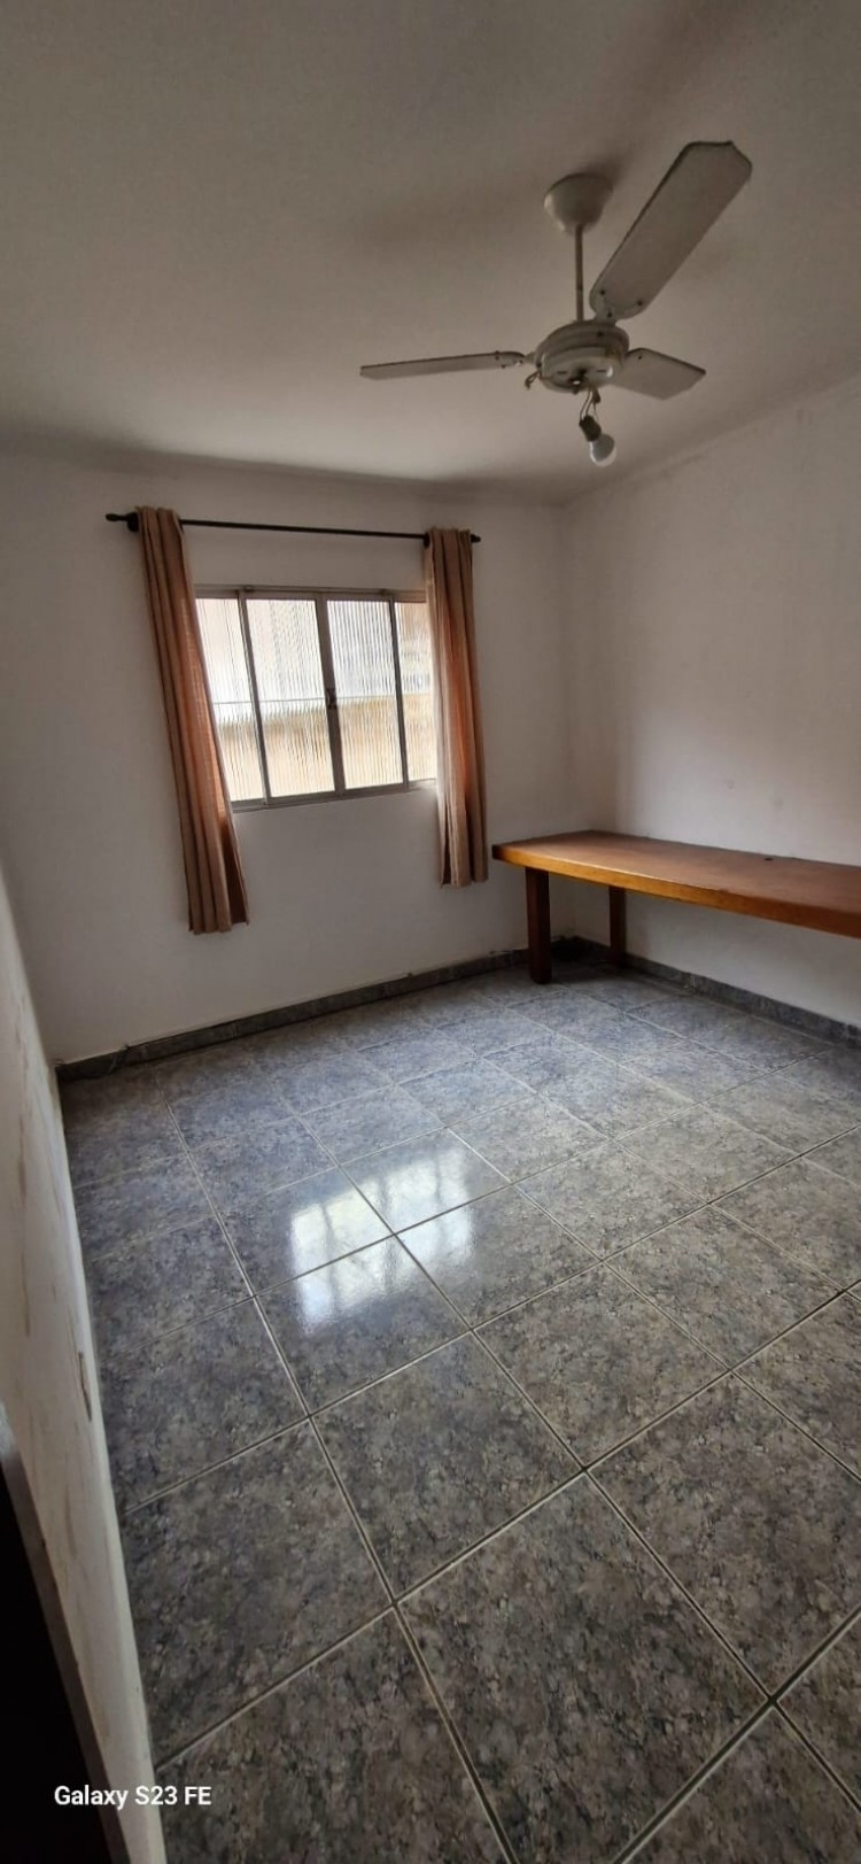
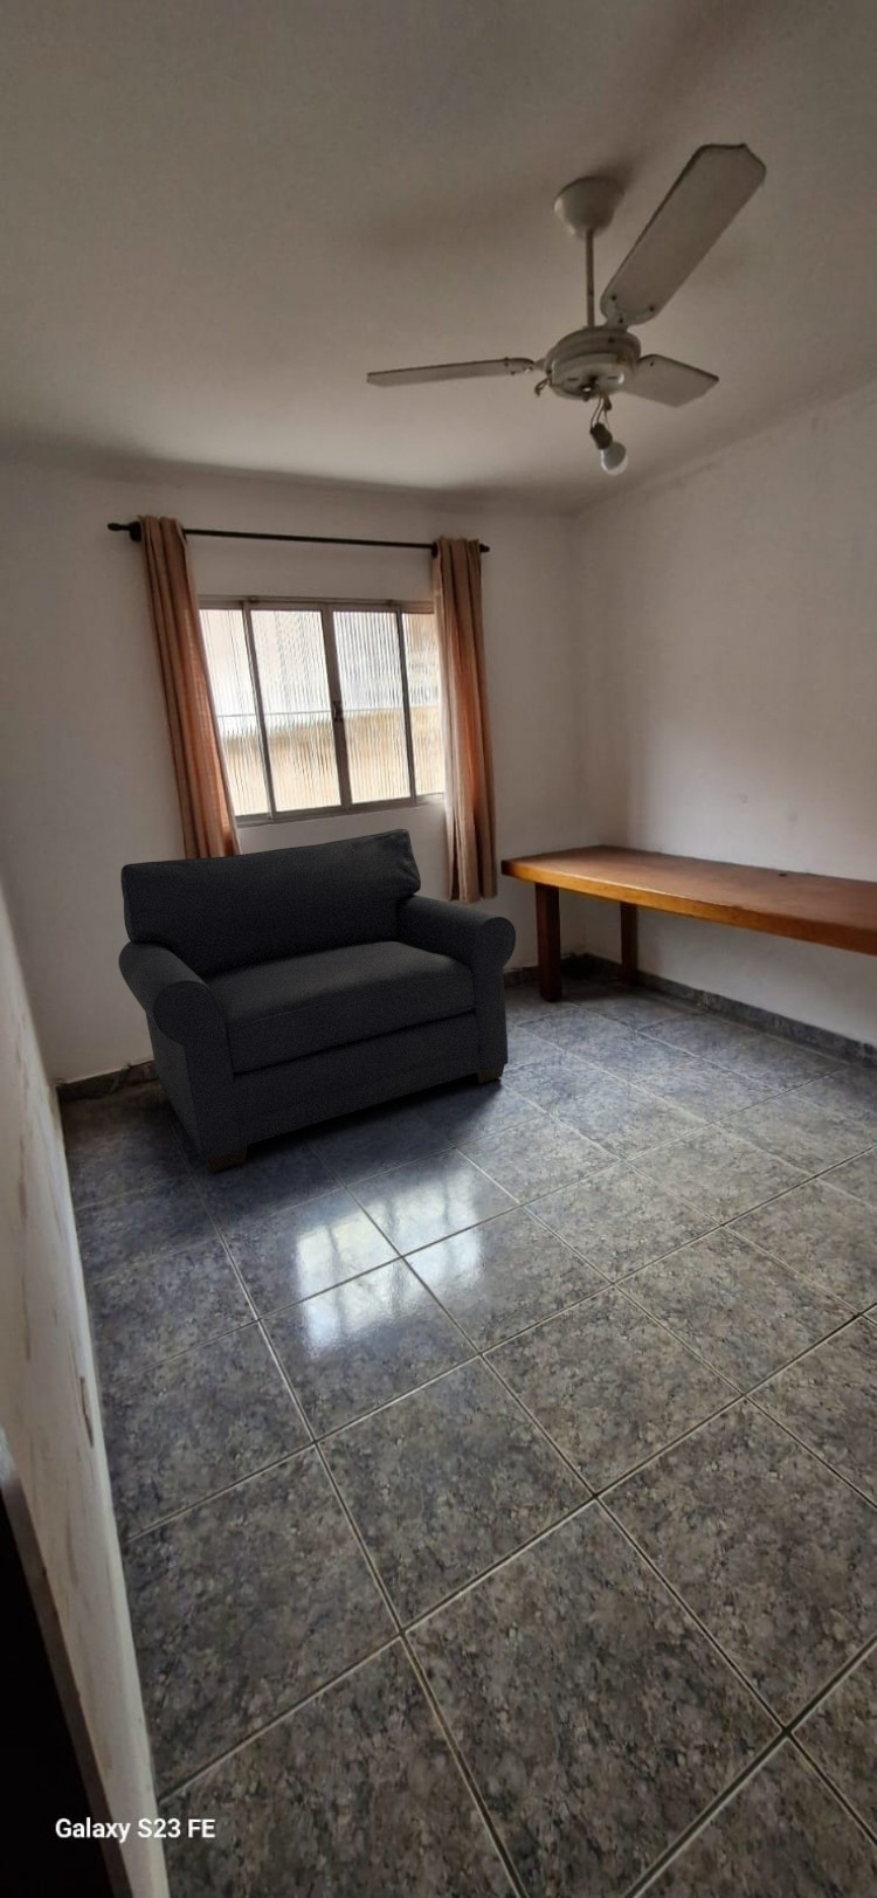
+ sofa (315, 970)
